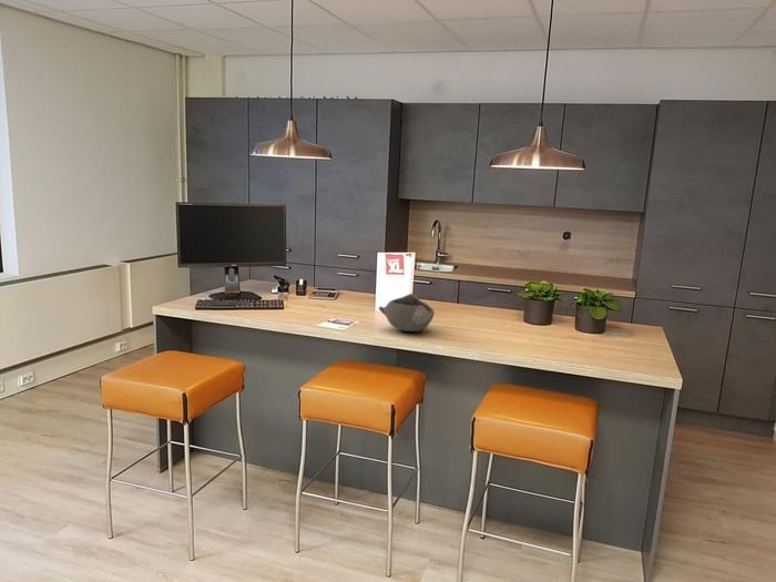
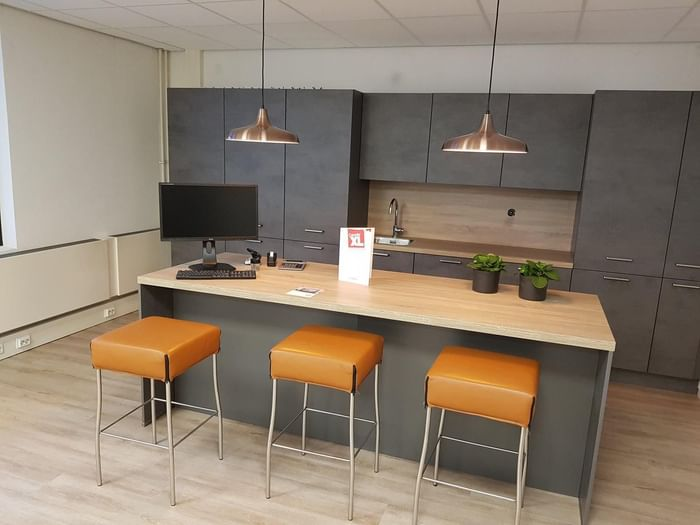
- bowl (406, 313)
